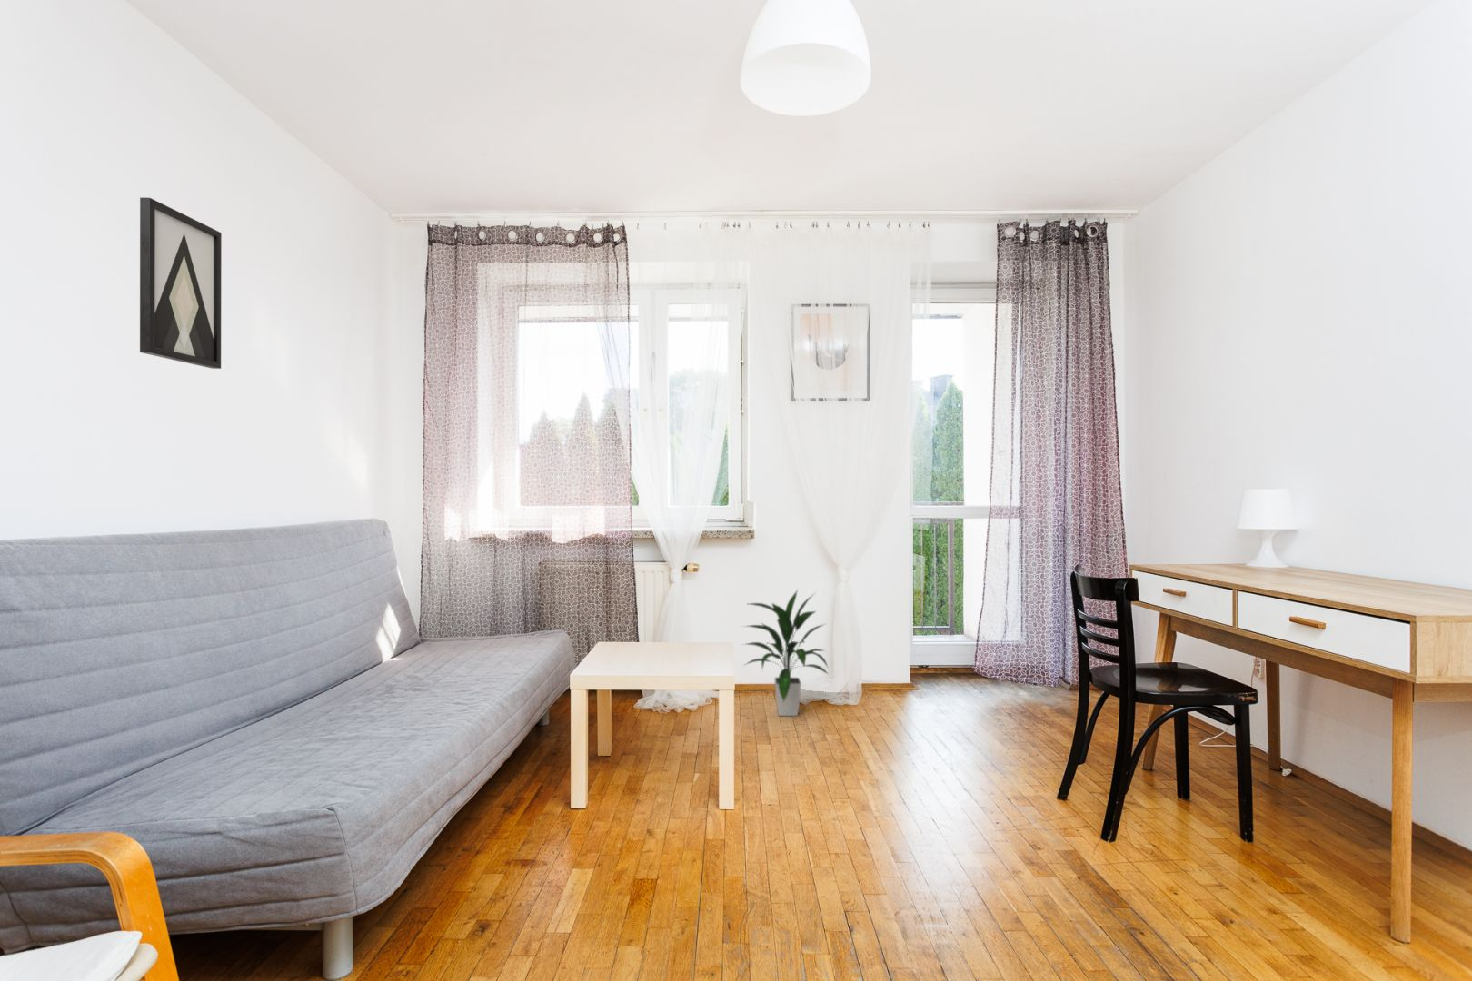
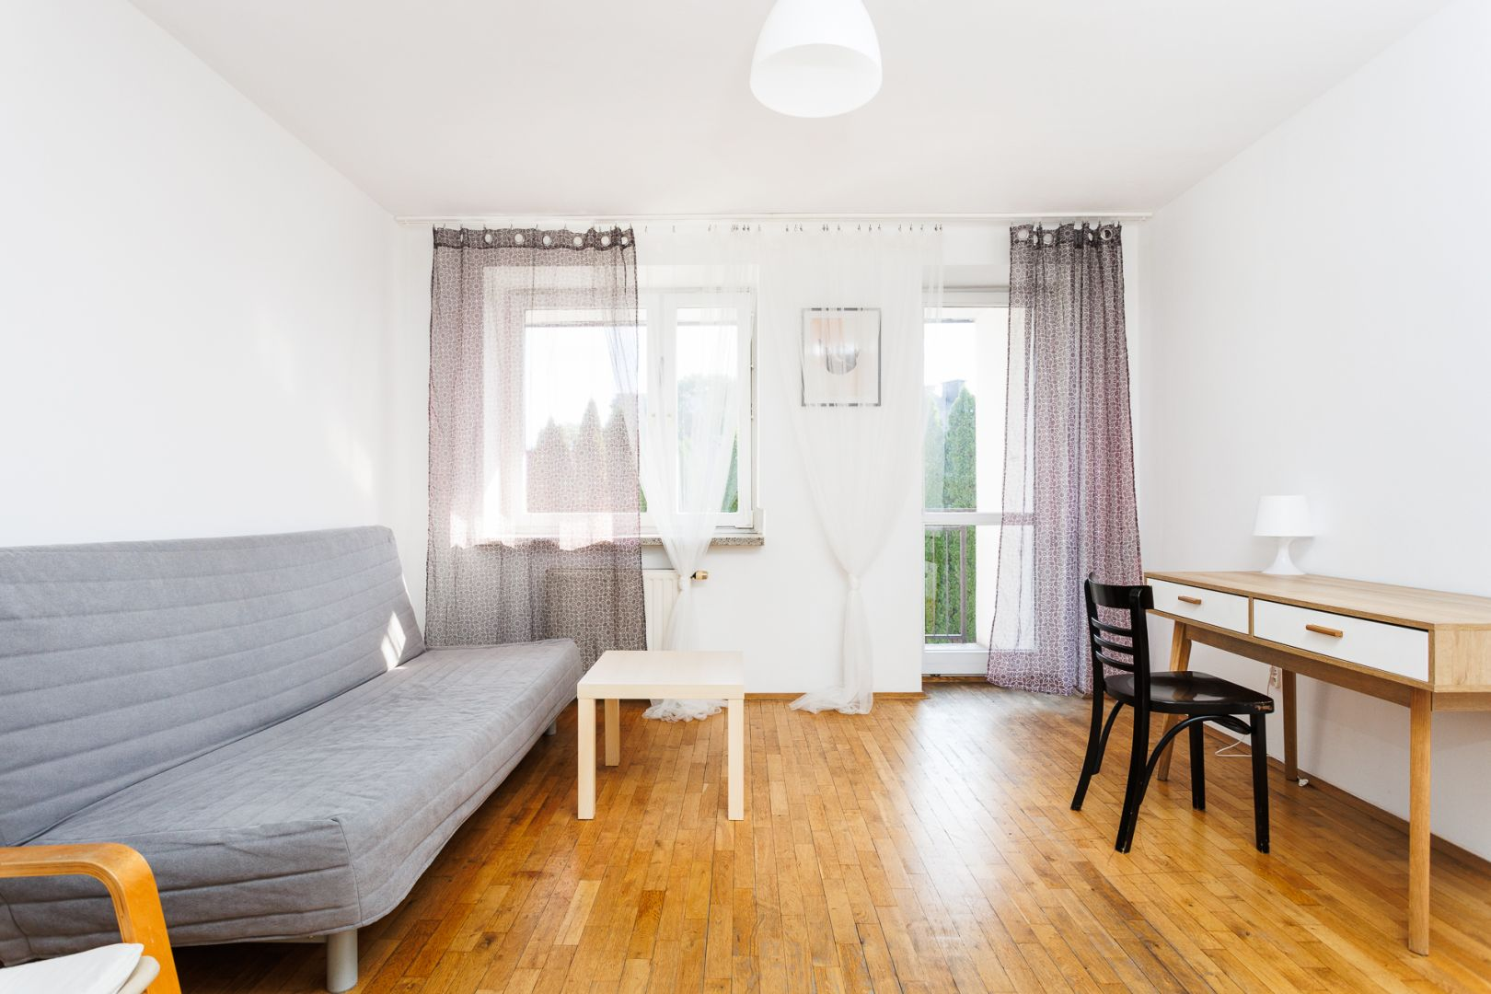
- wall art (184, 288)
- indoor plant (785, 653)
